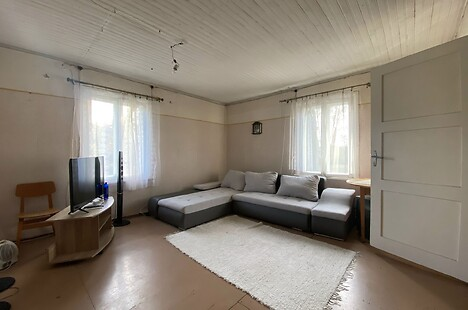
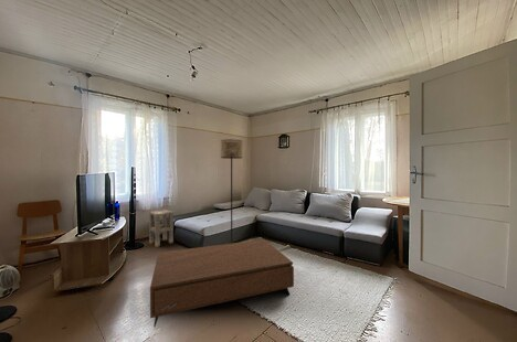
+ side table (161, 227)
+ coffee table (222, 274)
+ floor lamp (231, 195)
